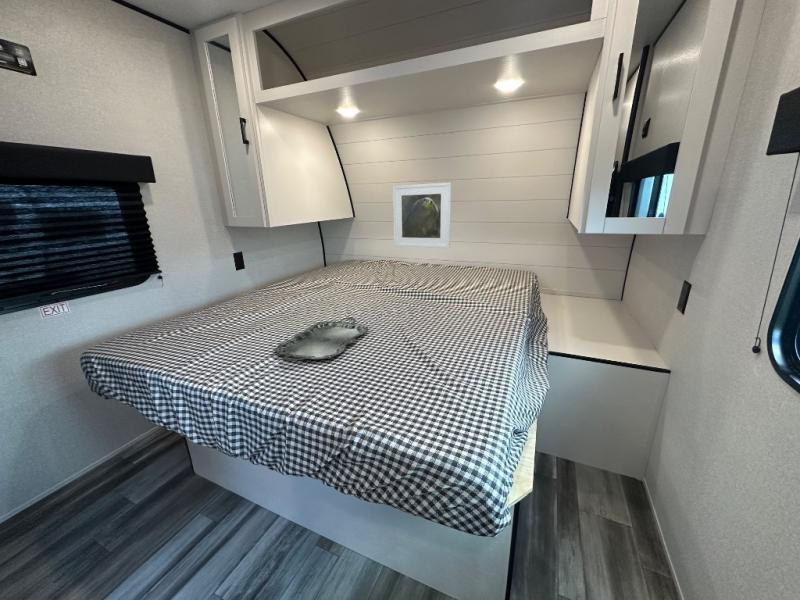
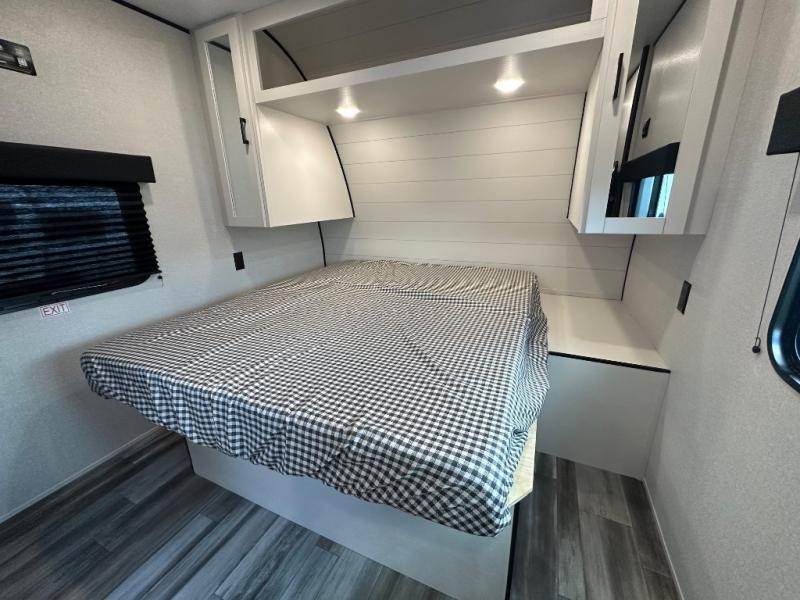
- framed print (420, 216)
- serving tray (324, 337)
